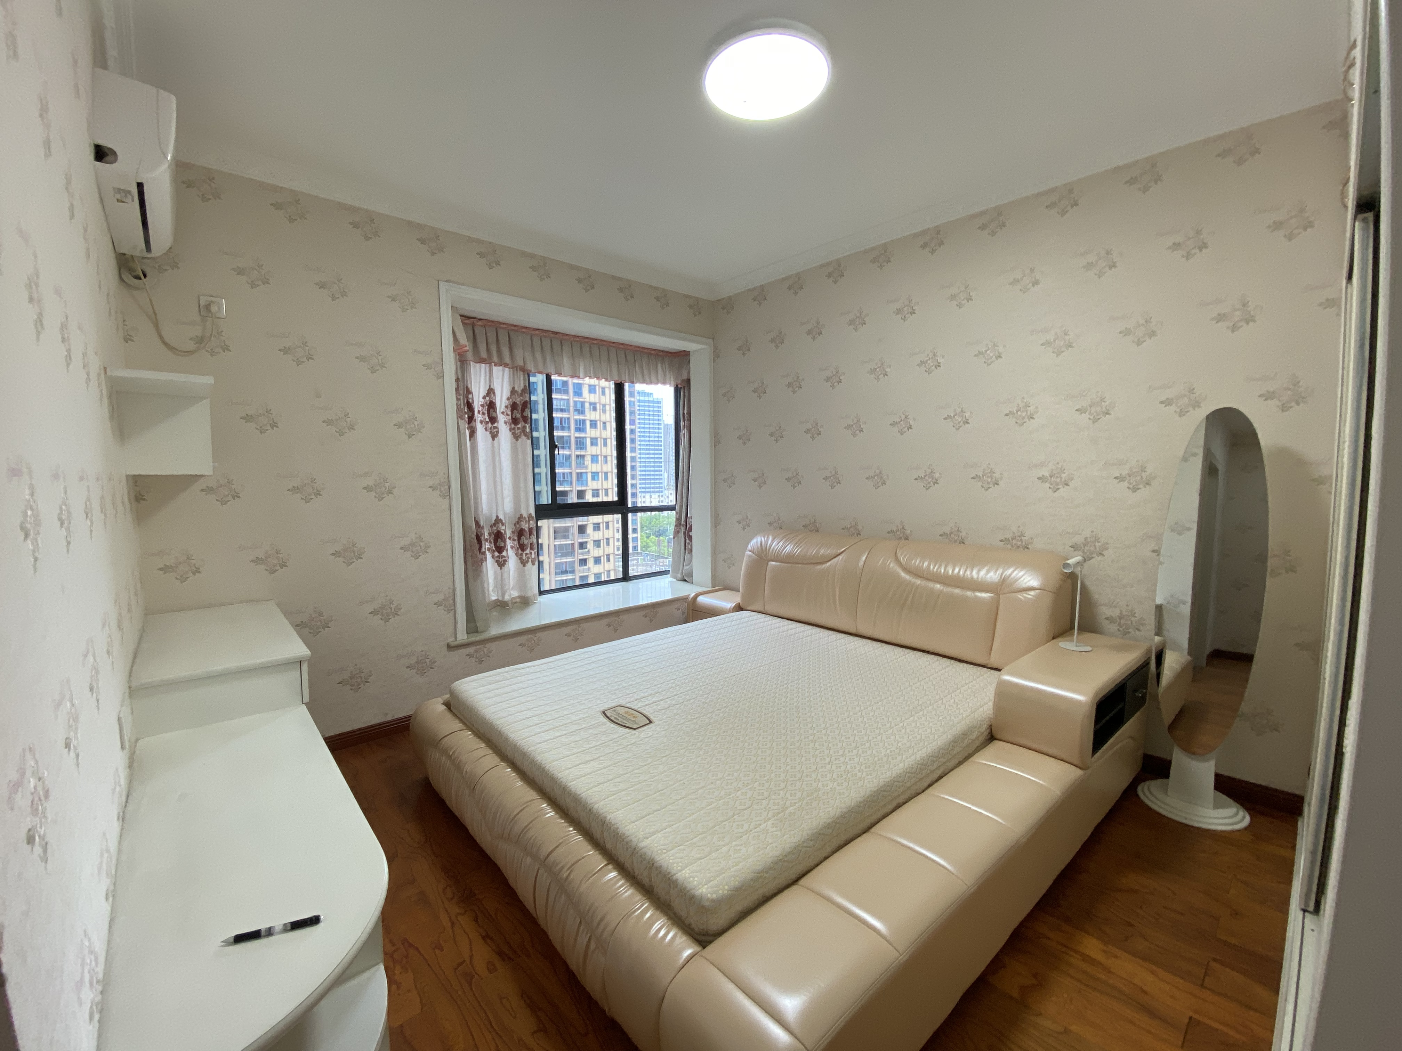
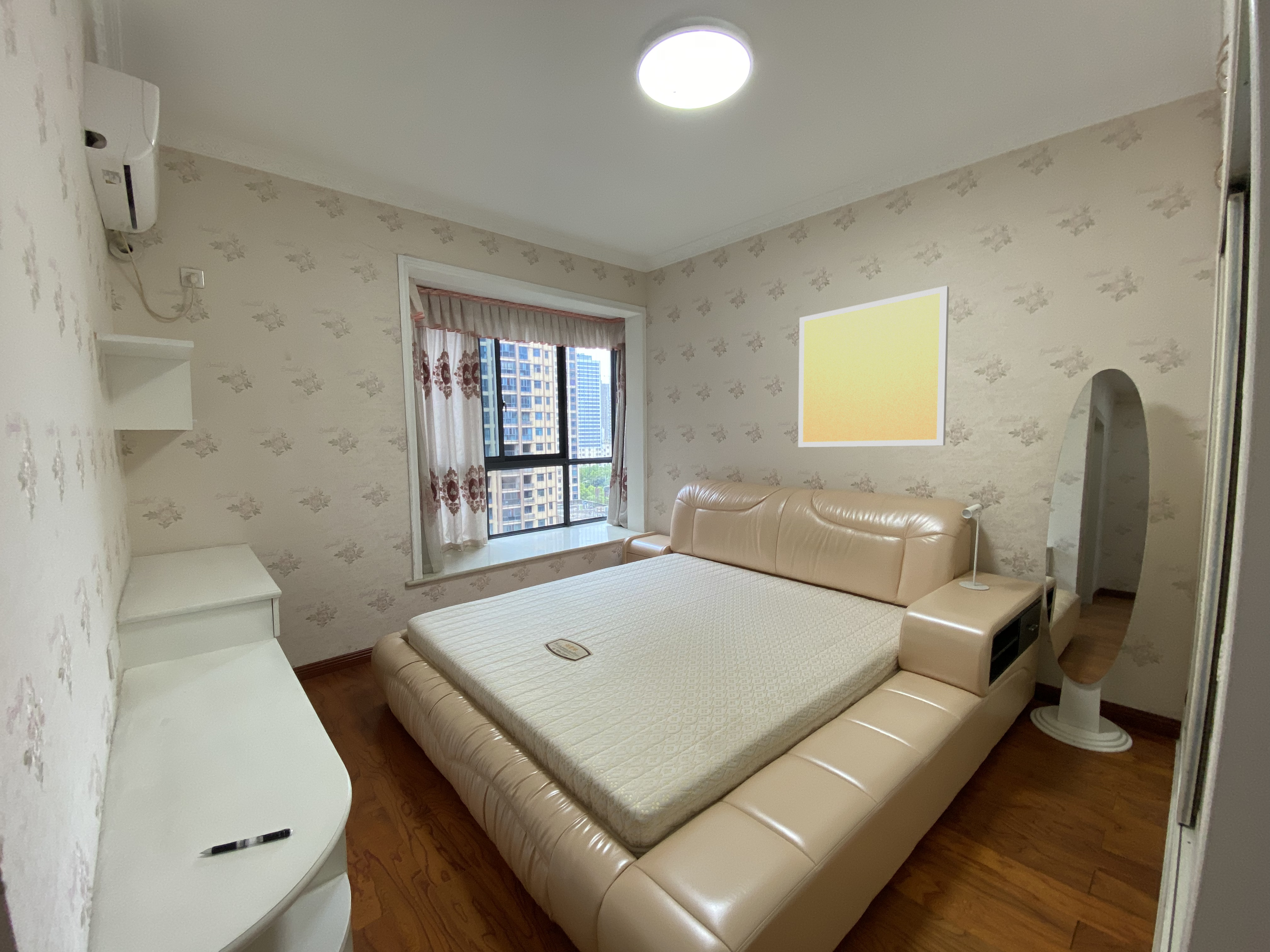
+ wall art (866, 376)
